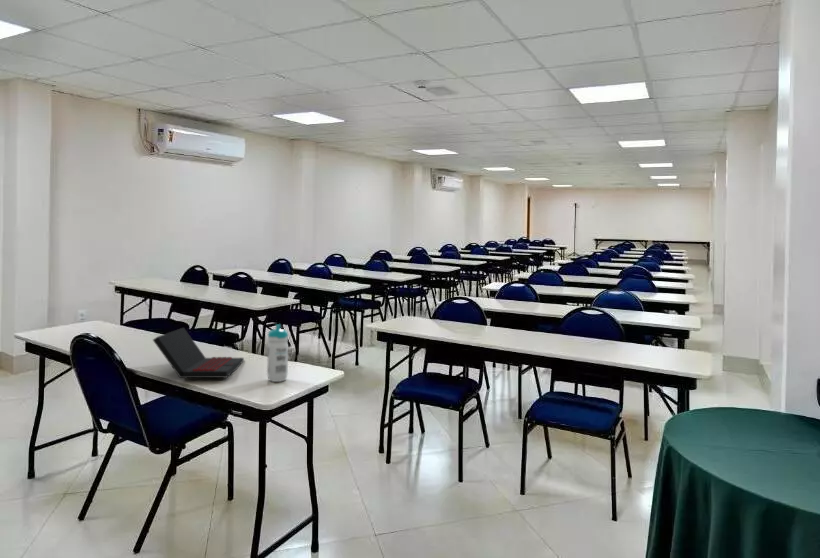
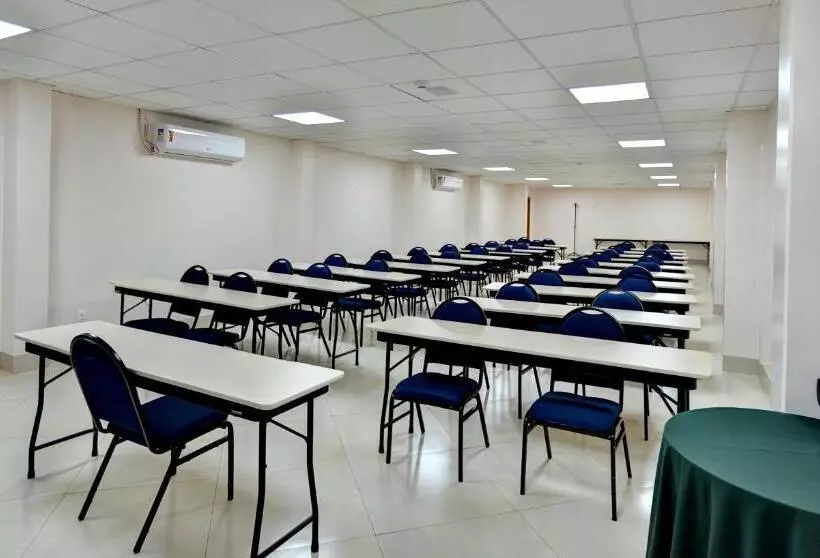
- laptop (200, 351)
- water bottle (277, 352)
